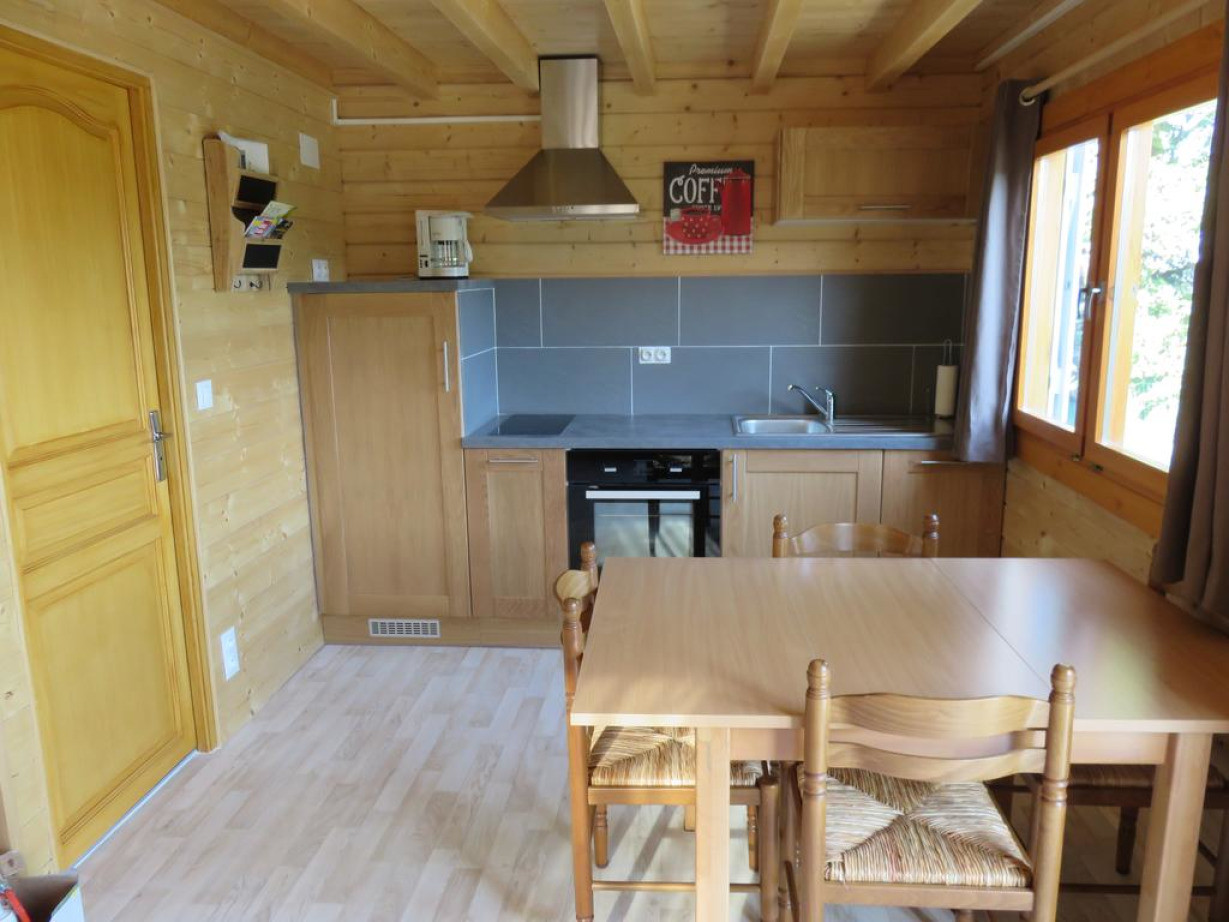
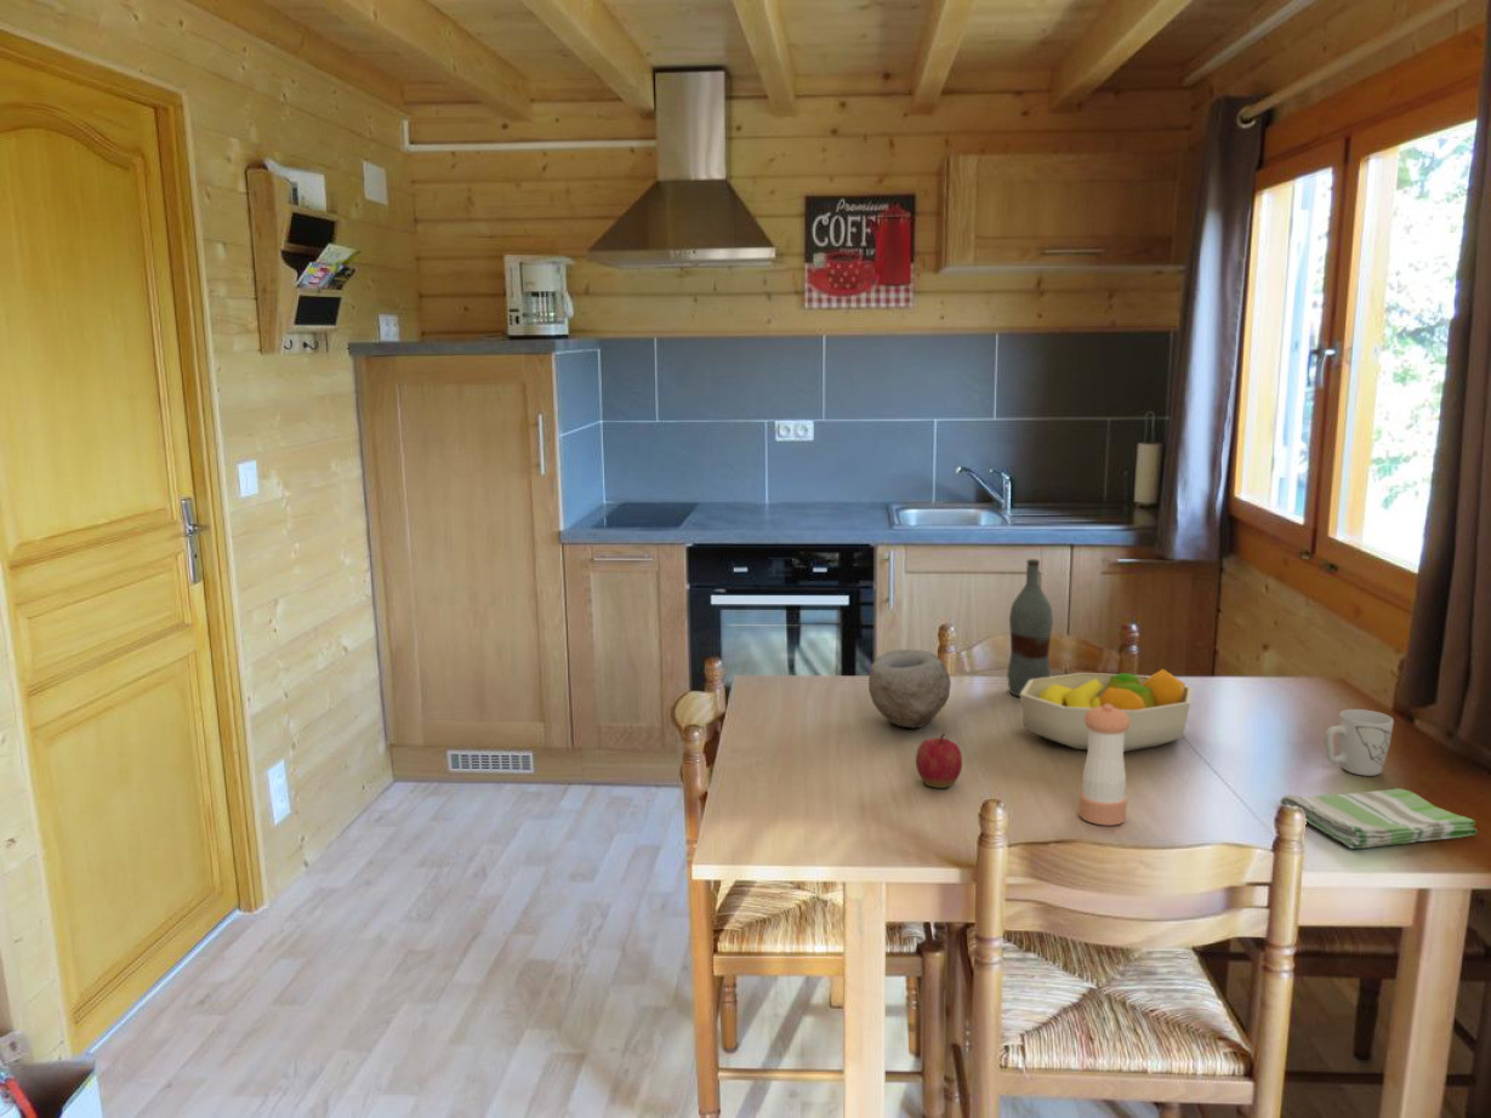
+ pepper shaker (1104, 760)
+ mug (1355, 743)
+ dish towel (1376, 811)
+ bowl (910, 690)
+ apple (939, 757)
+ fruit bowl (1106, 702)
+ bottle (1030, 627)
